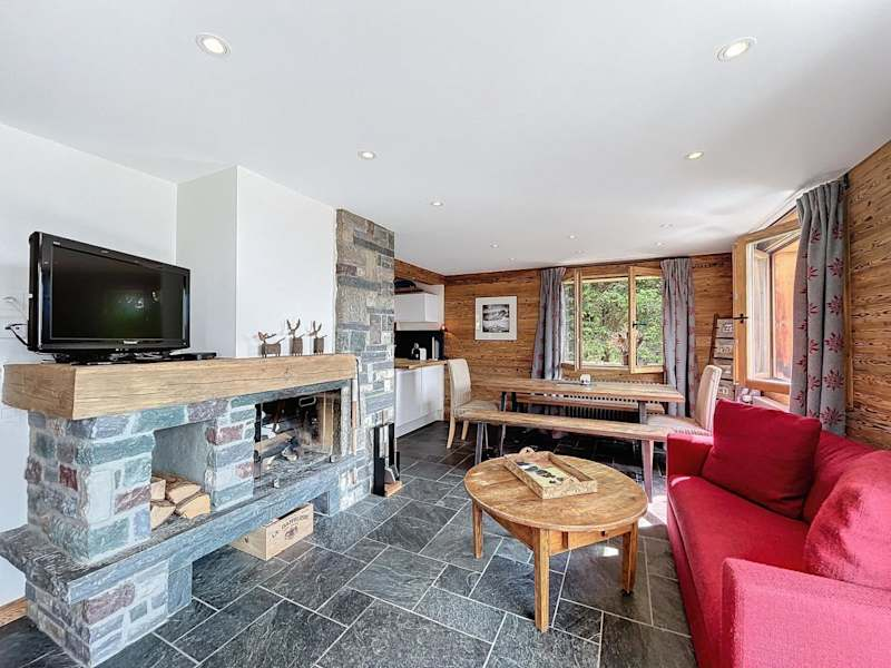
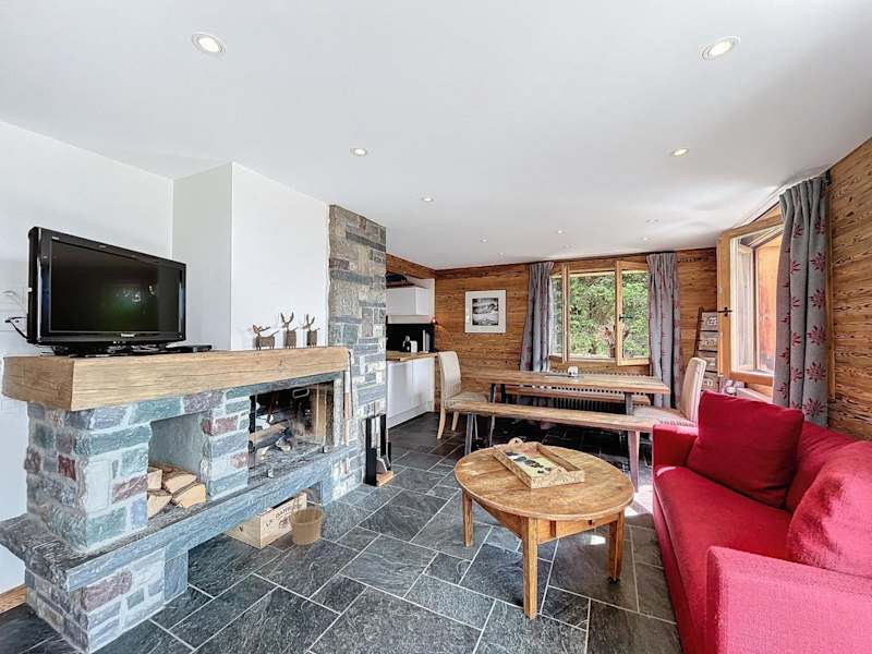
+ basket (306, 512)
